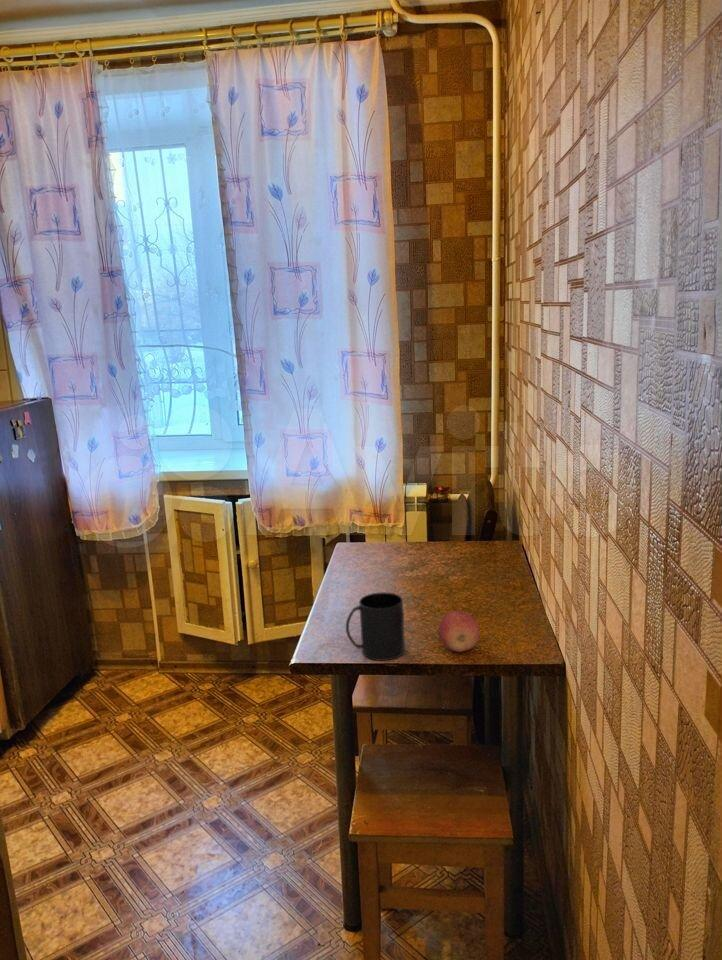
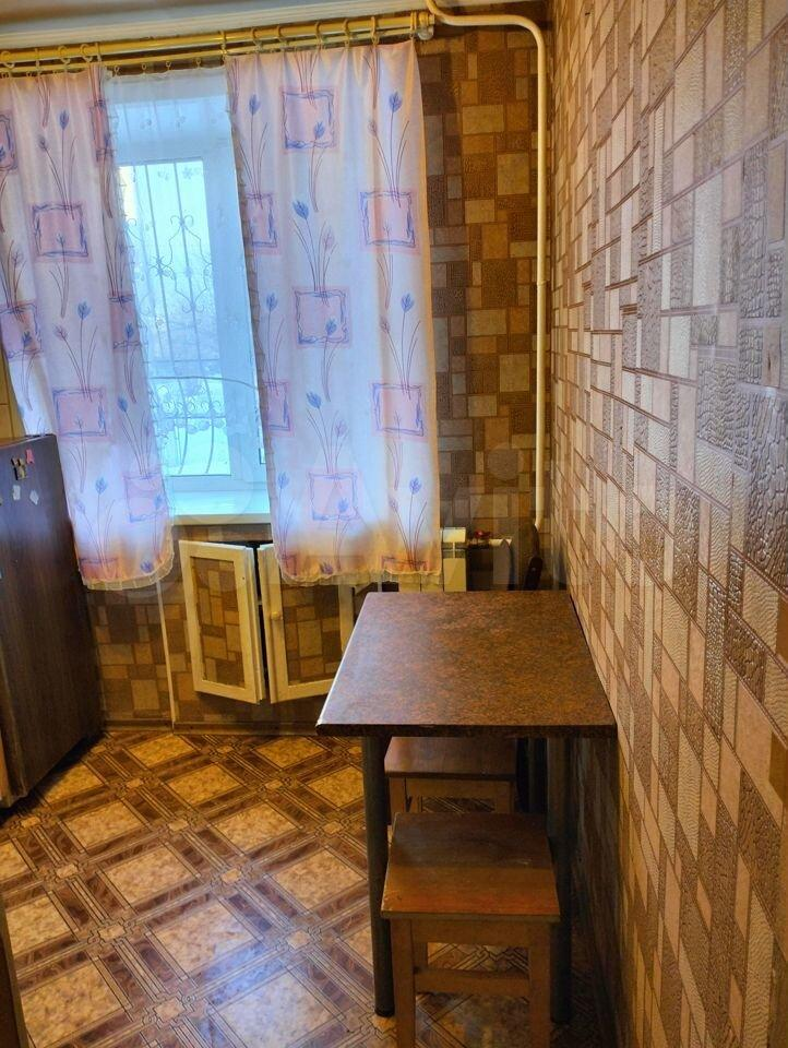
- apple (458, 631)
- mug (375, 626)
